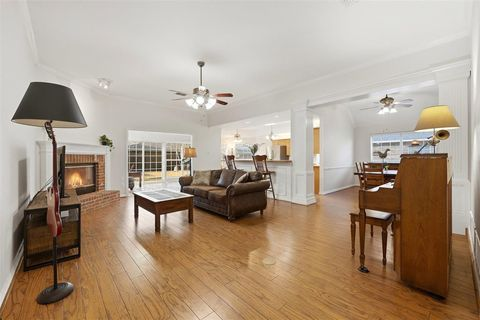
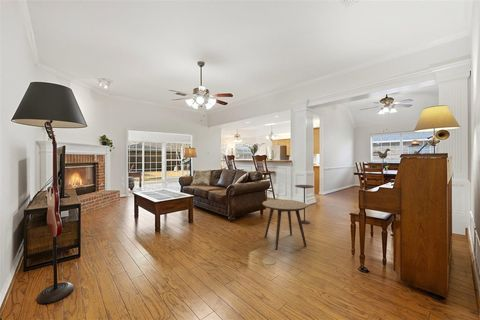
+ accent table (304, 202)
+ side table (280, 220)
